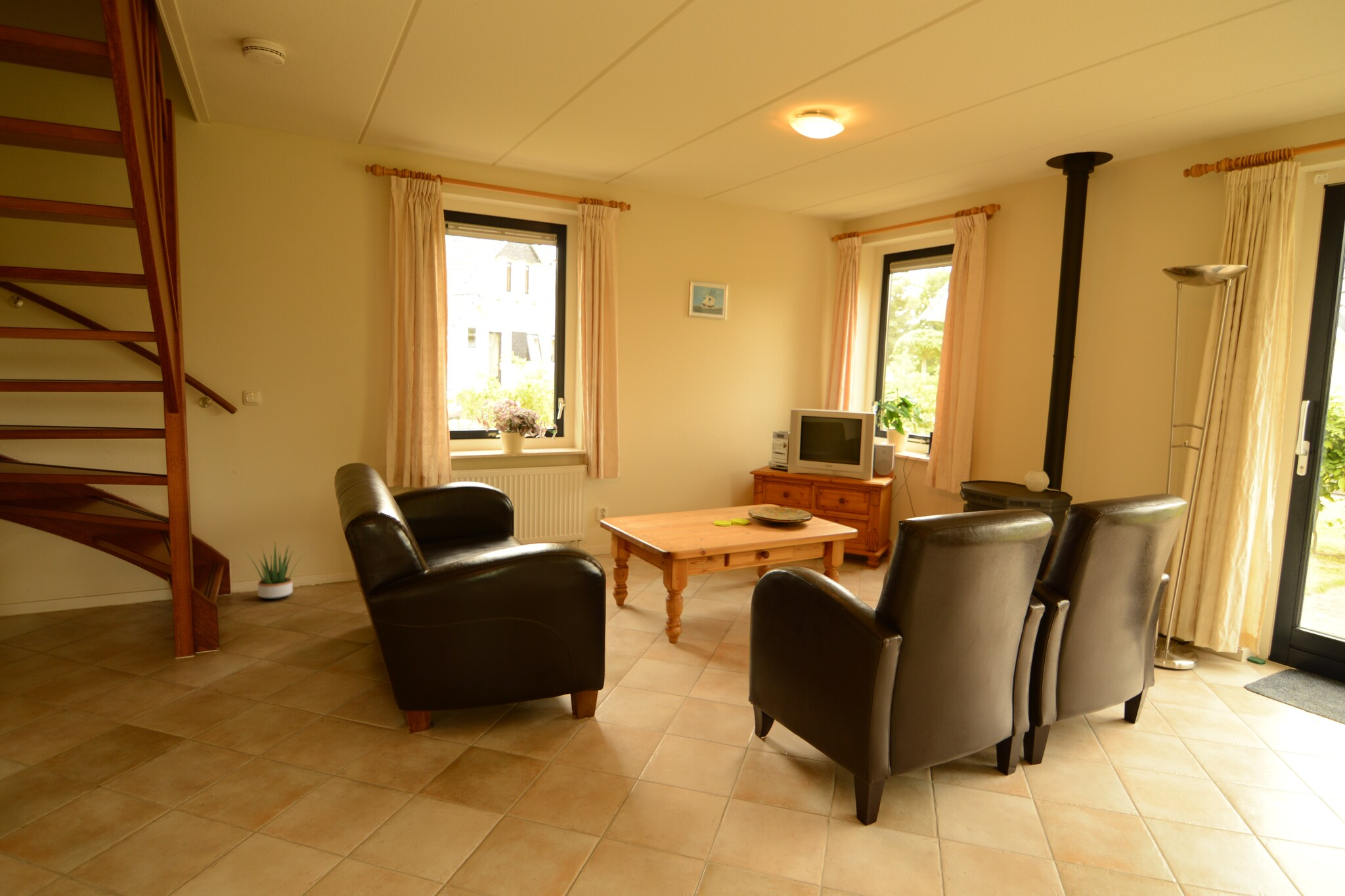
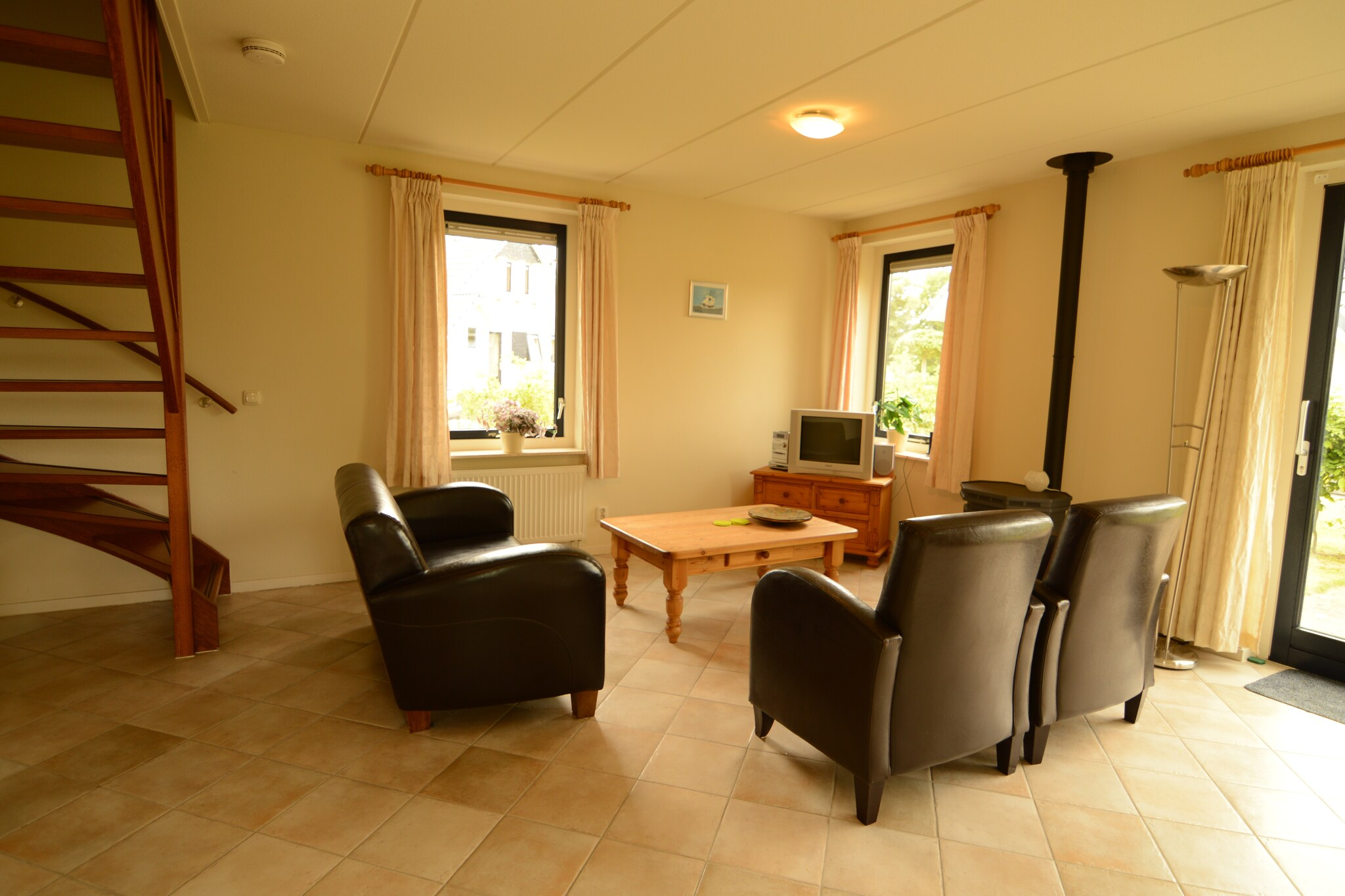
- potted plant (275, 570)
